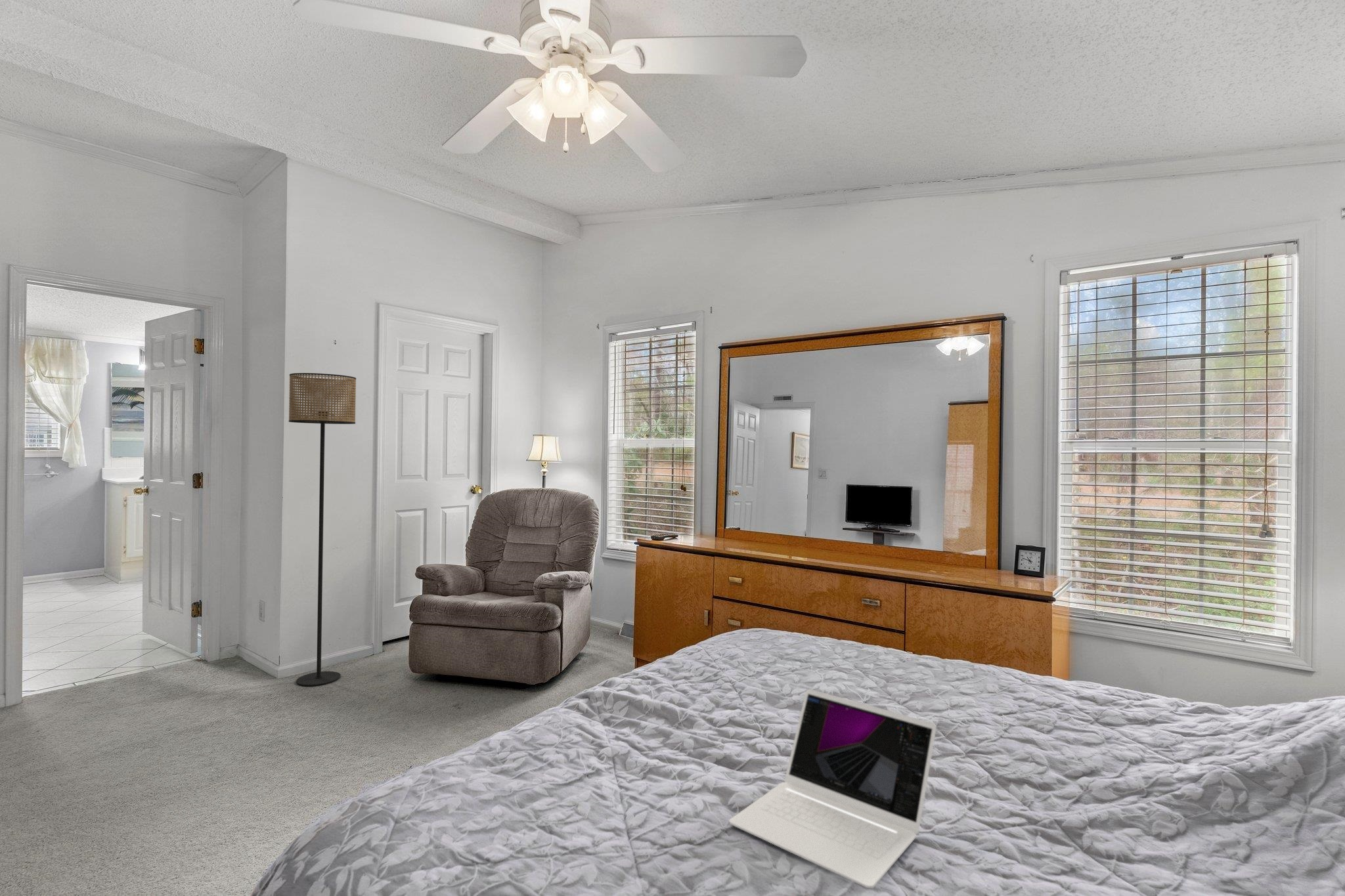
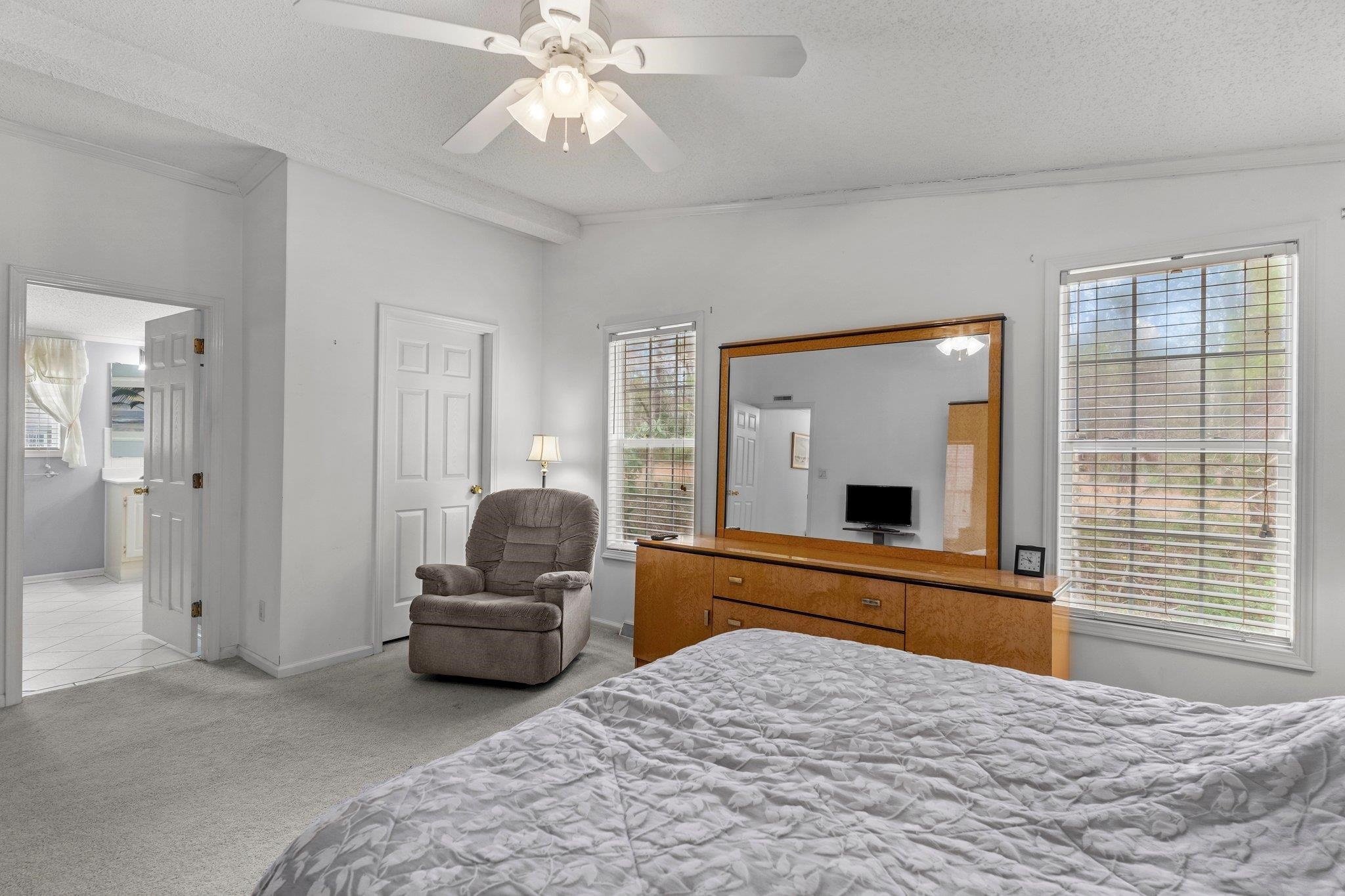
- floor lamp (320, 527)
- laptop (834, 767)
